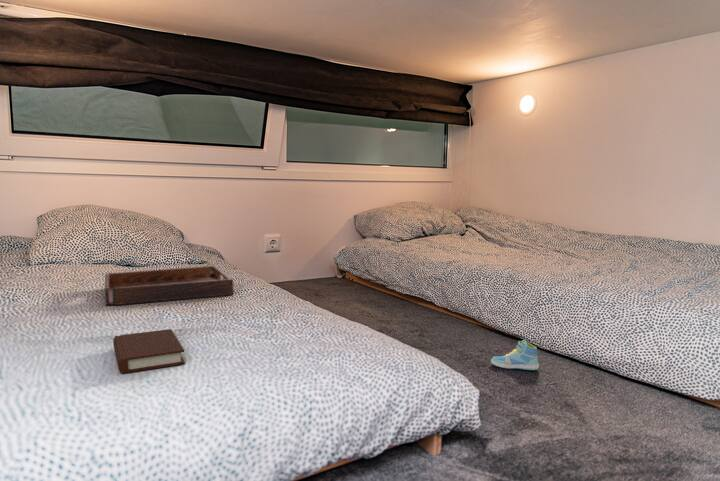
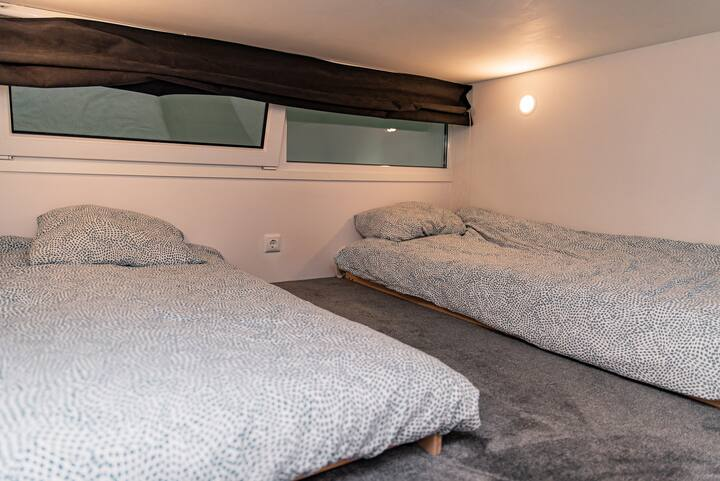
- sneaker (514, 352)
- serving tray (167, 283)
- book (147, 349)
